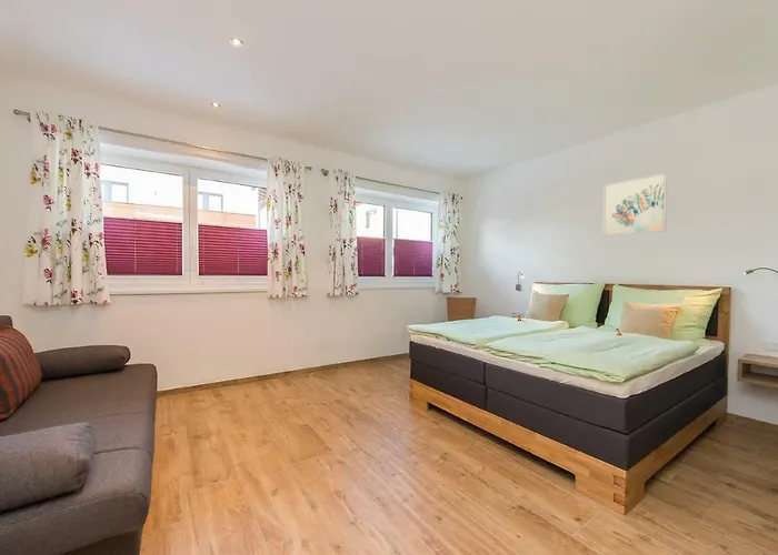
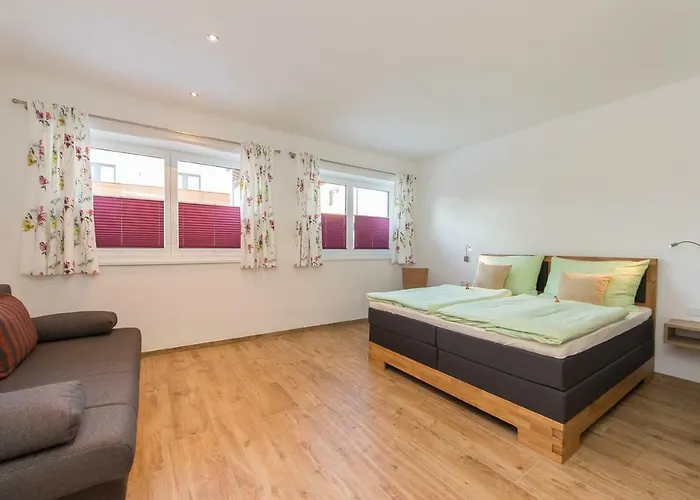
- wall art (632, 206)
